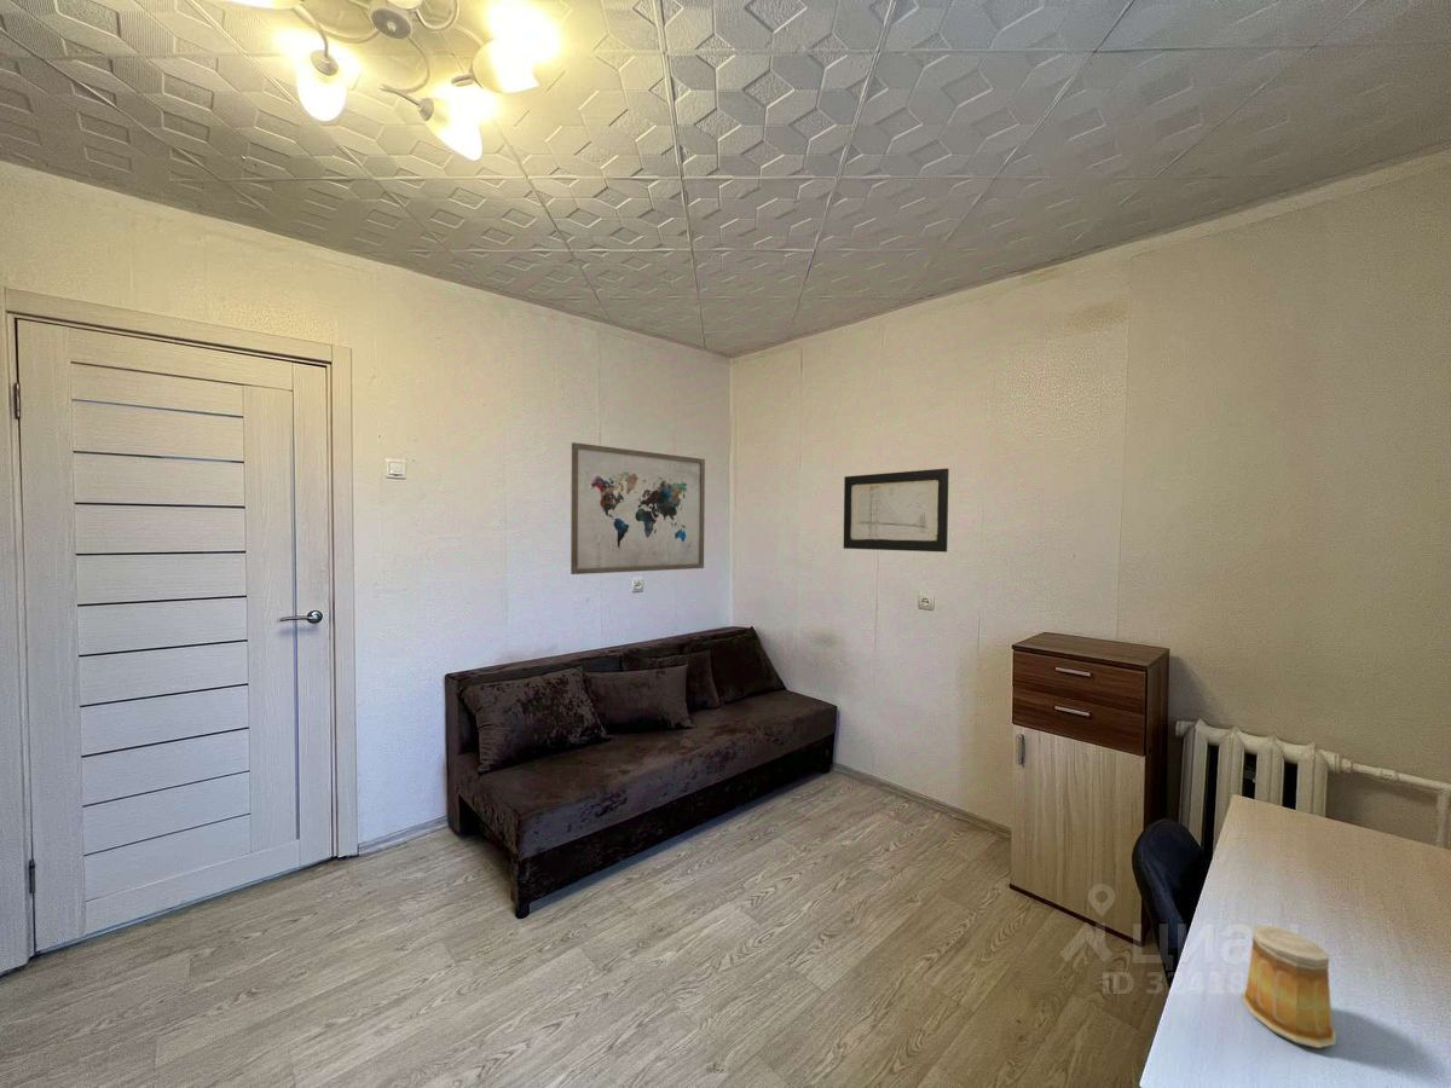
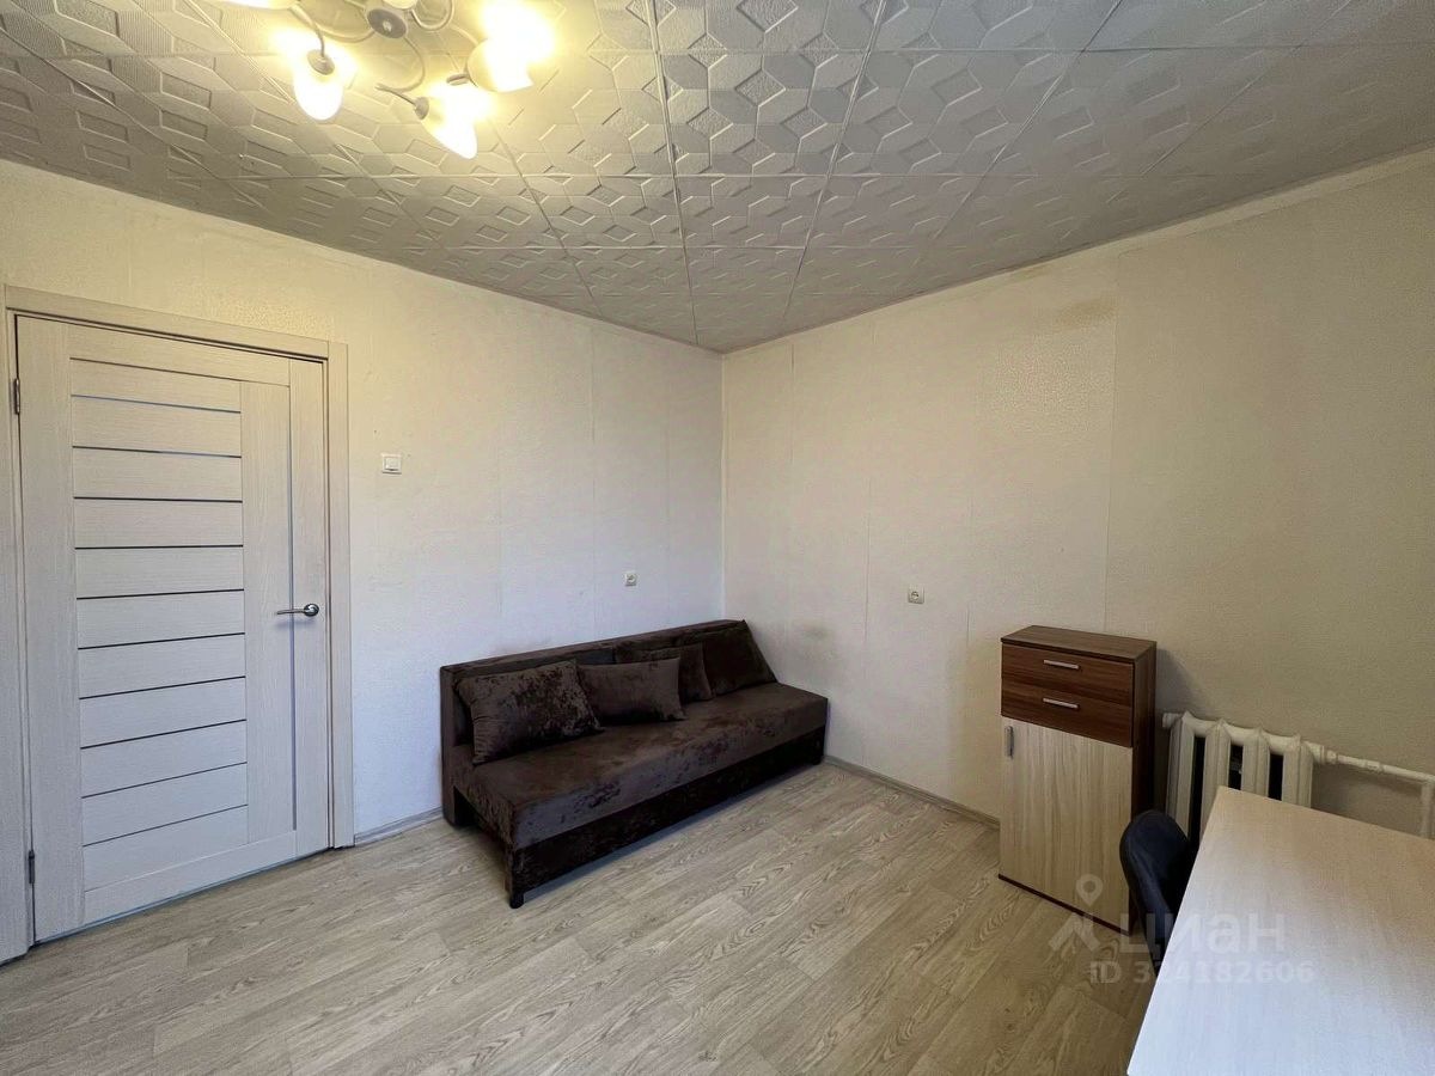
- wall art (891, 511)
- mug (1290, 973)
- wall art (643, 511)
